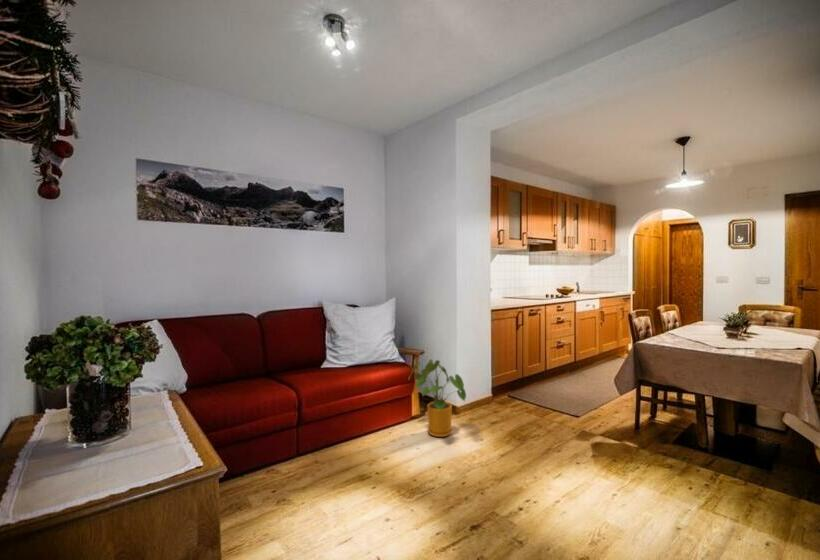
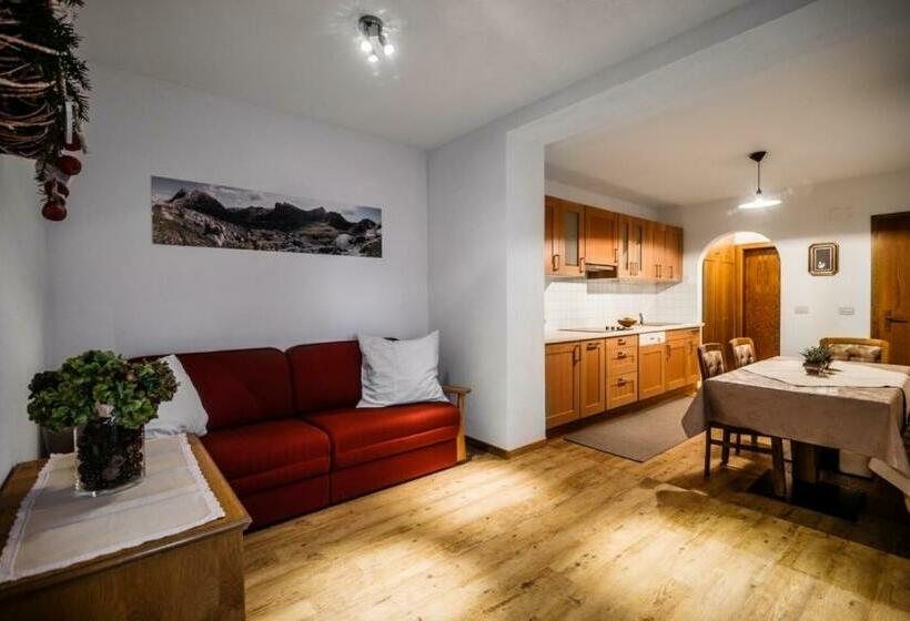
- house plant (436, 398)
